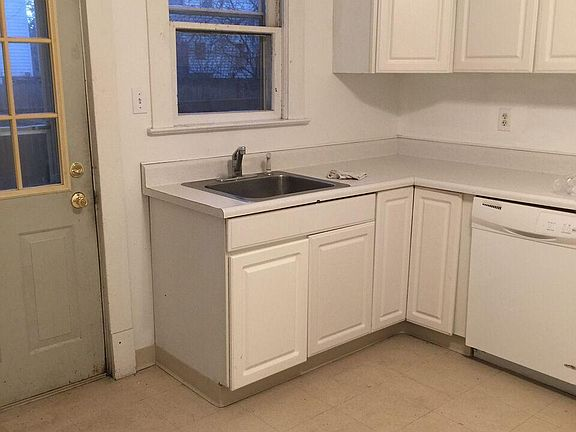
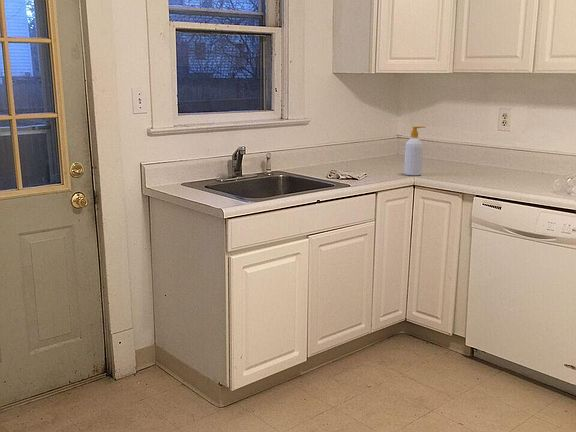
+ soap bottle (414, 150)
